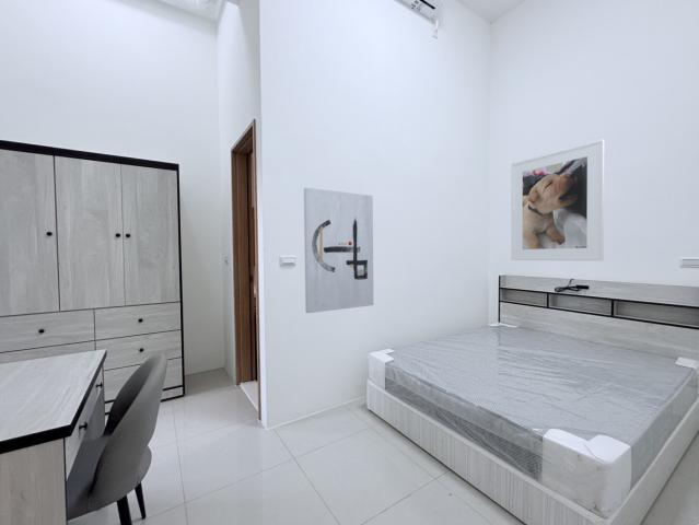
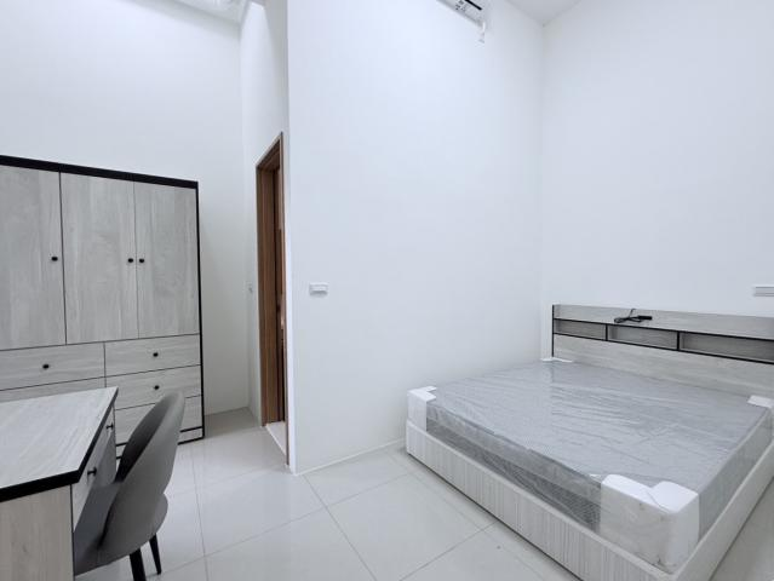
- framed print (552, 207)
- wall art (340, 250)
